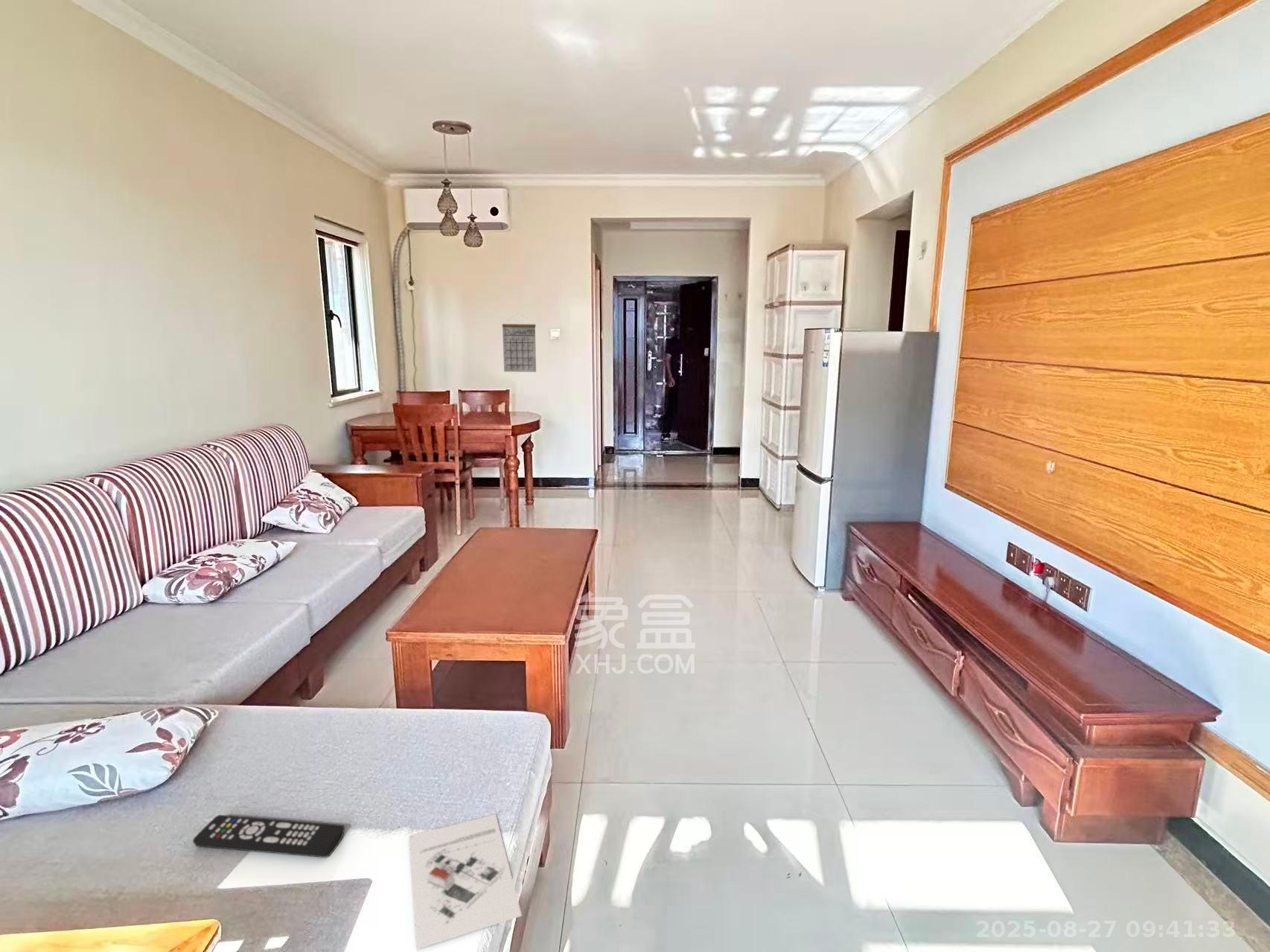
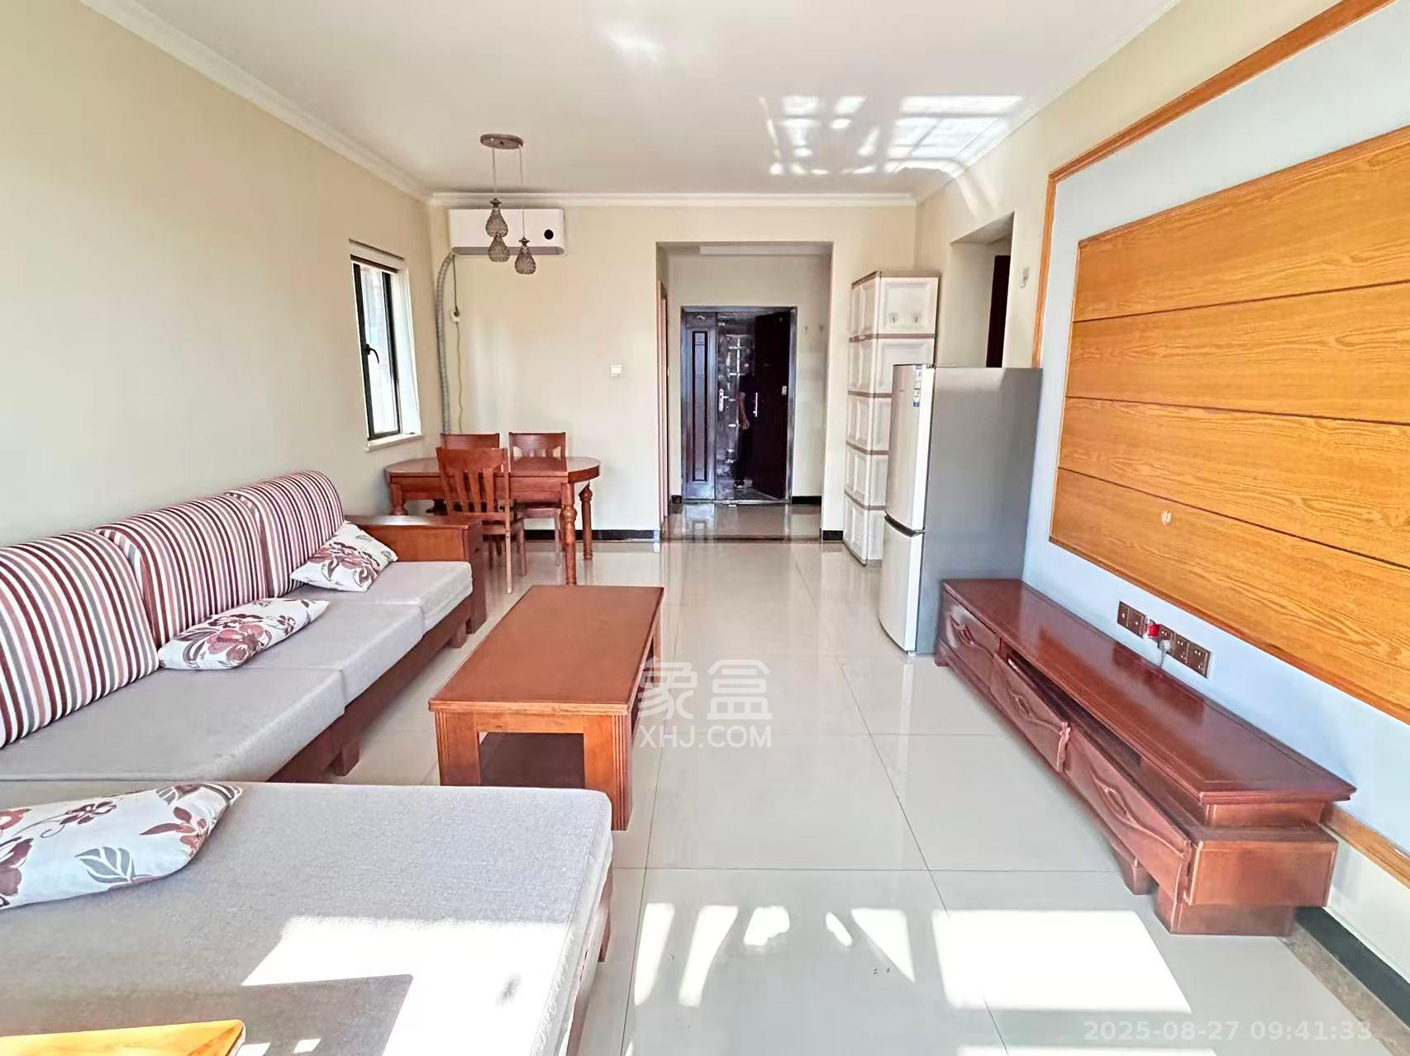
- remote control (270, 837)
- architectural model (461, 868)
- calendar (519, 342)
